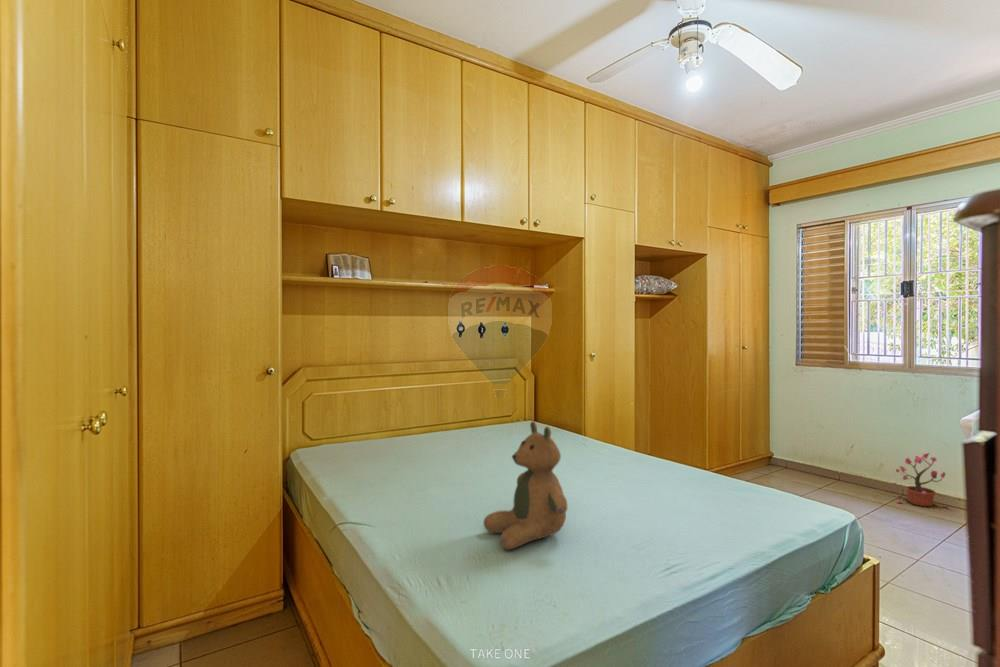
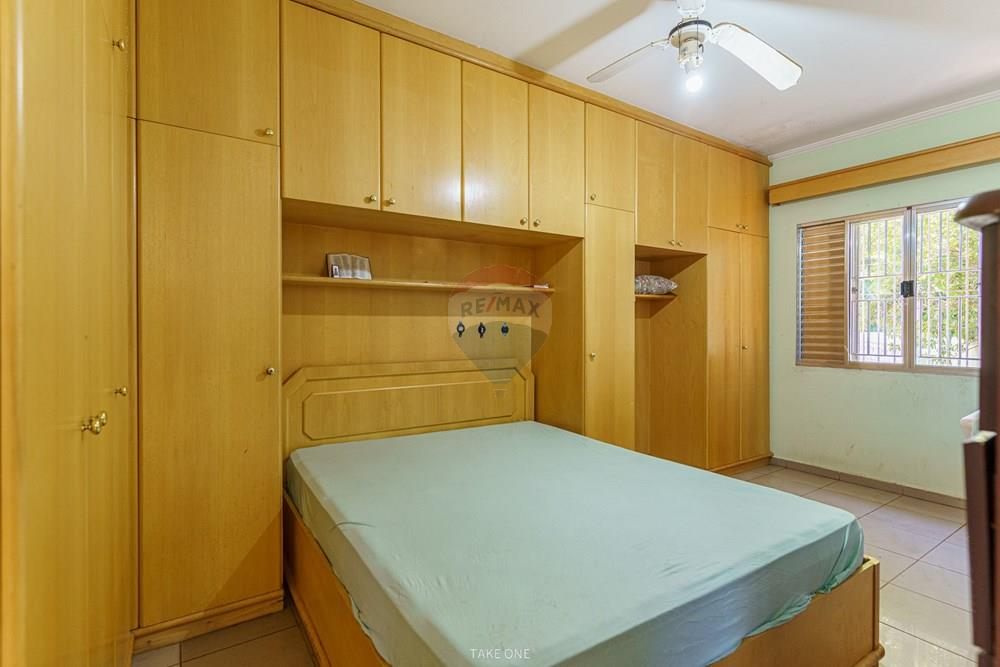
- potted plant (918, 478)
- teddy bear (525, 480)
